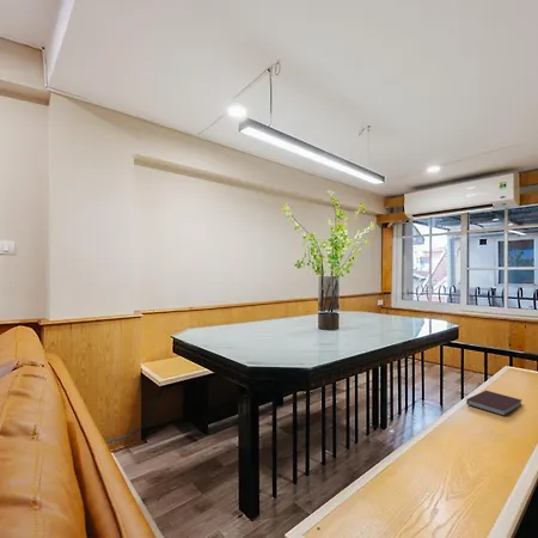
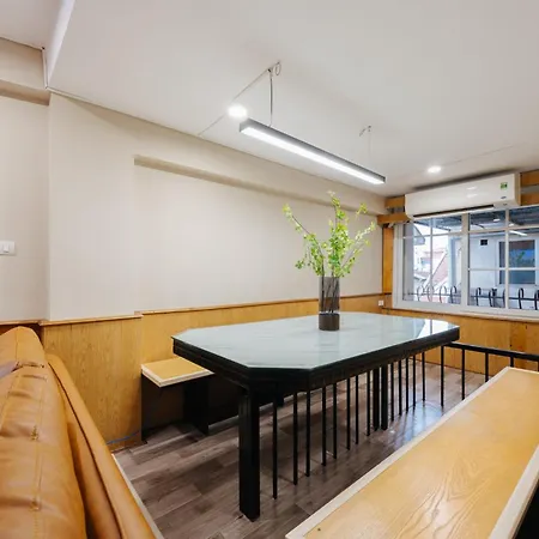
- notebook (494, 402)
